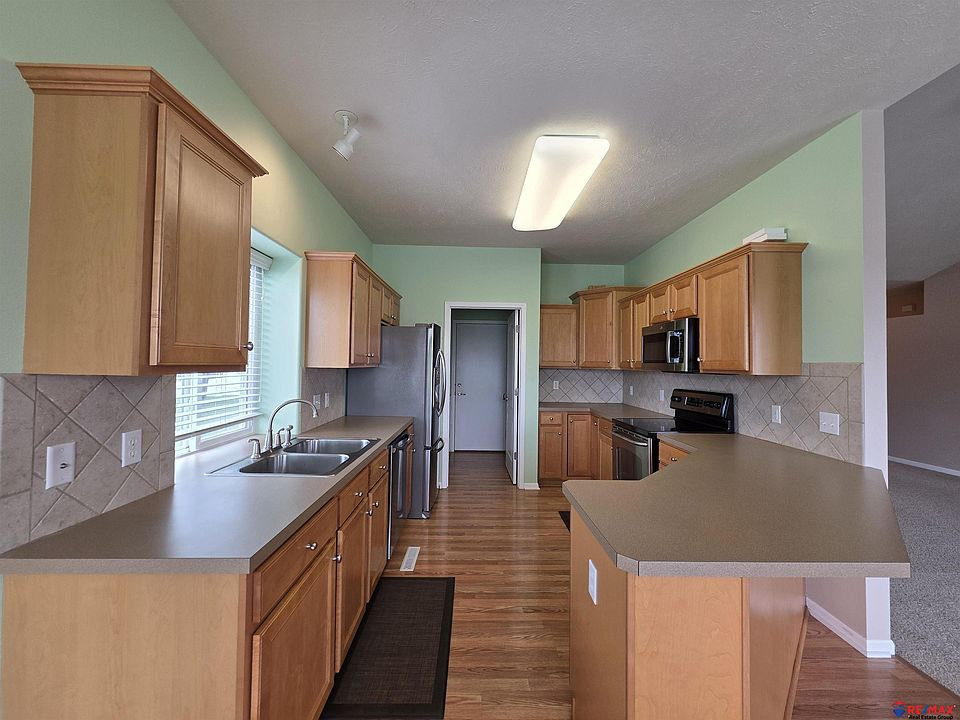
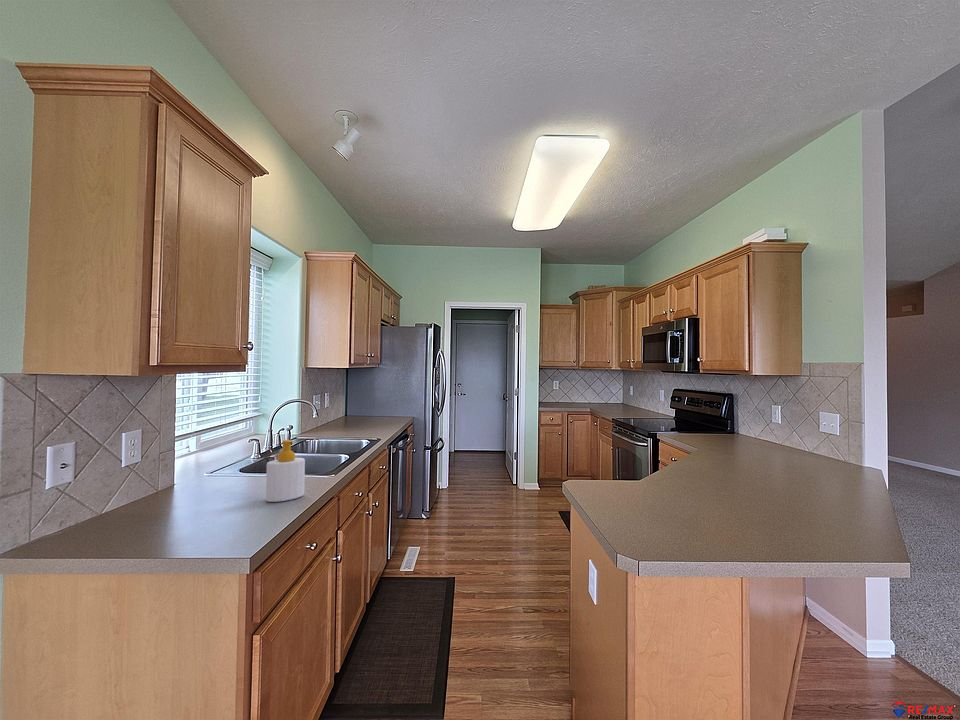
+ soap bottle (286, 469)
